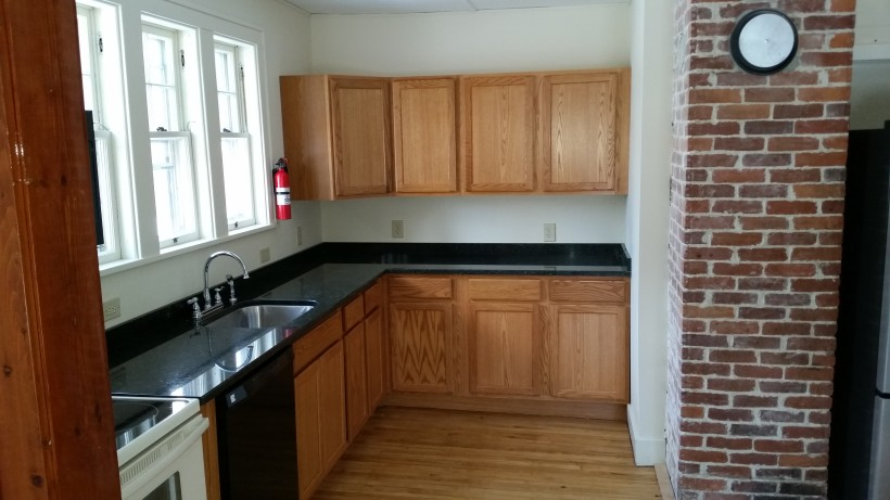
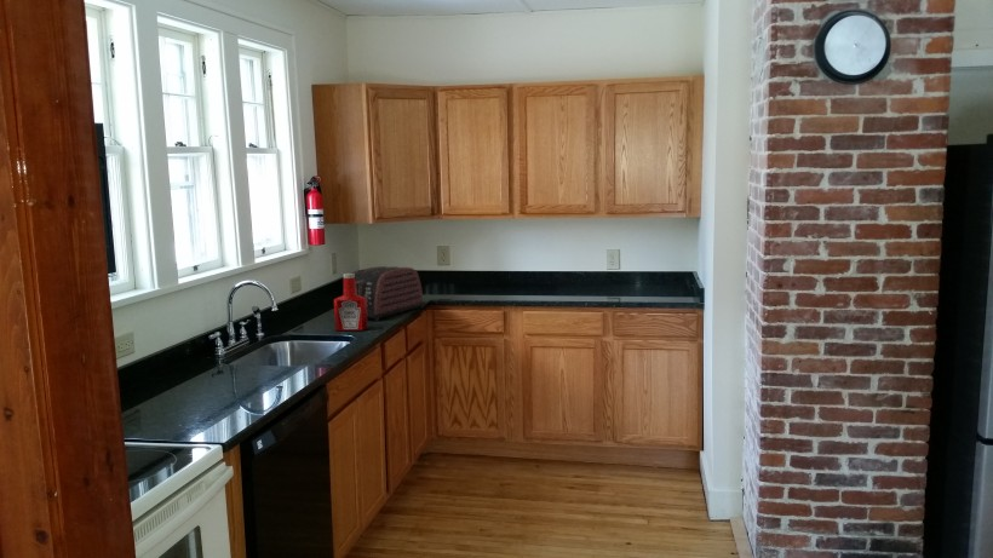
+ toaster (383, 290)
+ soap bottle (350, 301)
